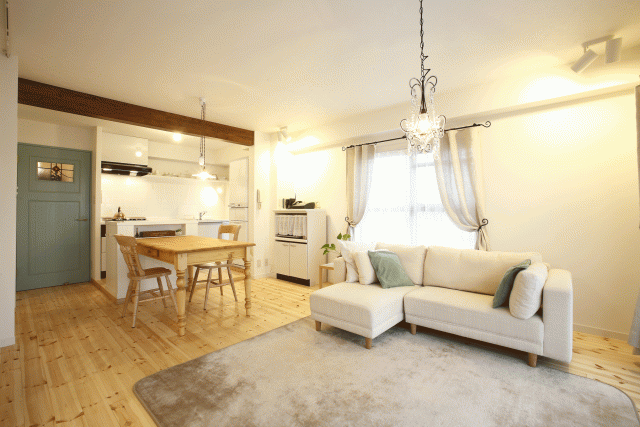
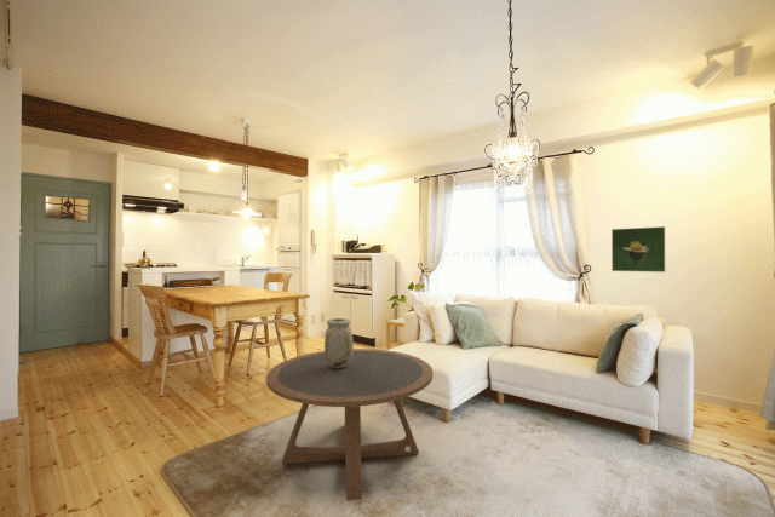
+ coffee table (351, 412)
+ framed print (637, 249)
+ vase (338, 343)
